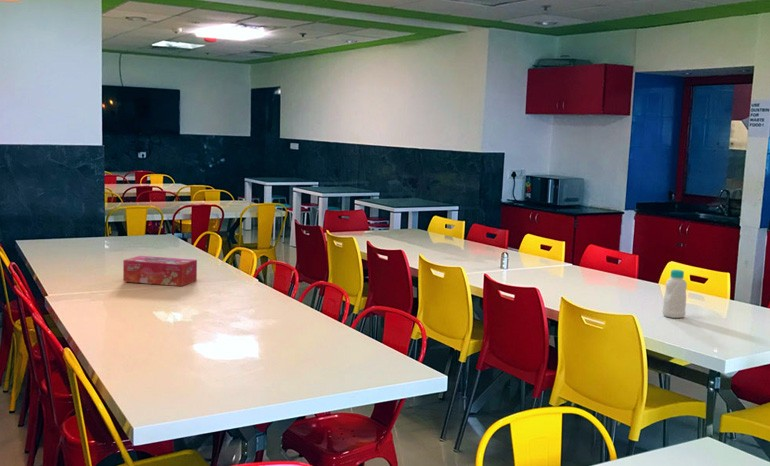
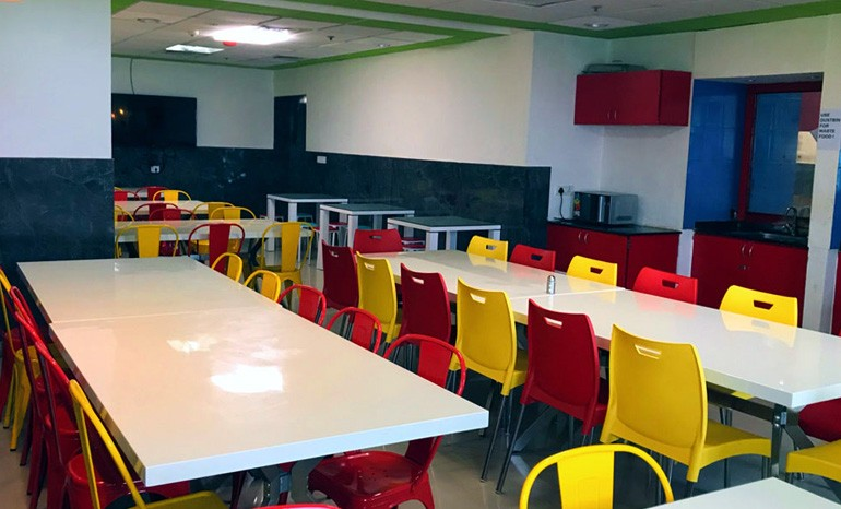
- tissue box (160, 270)
- bottle (675, 293)
